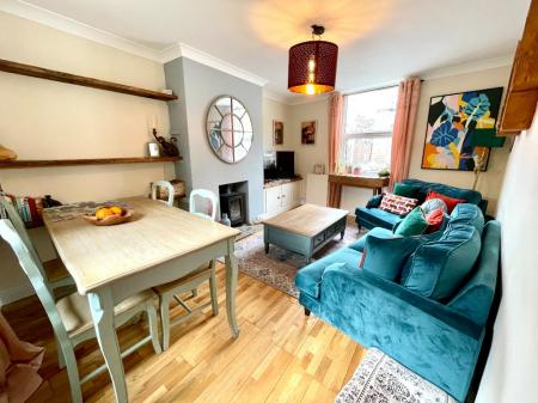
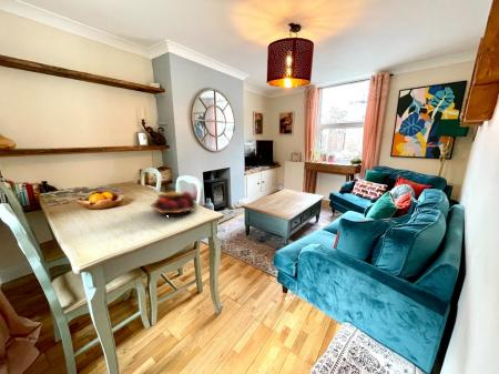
+ fruit basket (174, 202)
